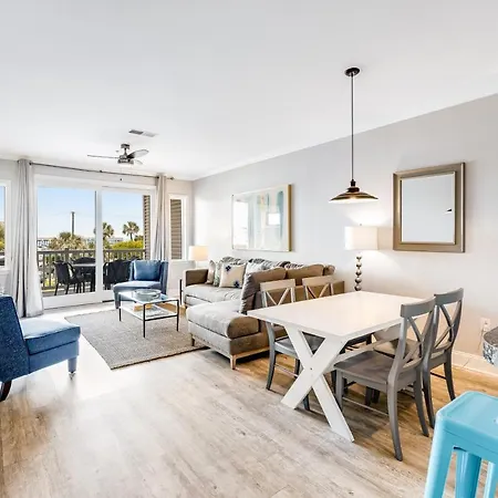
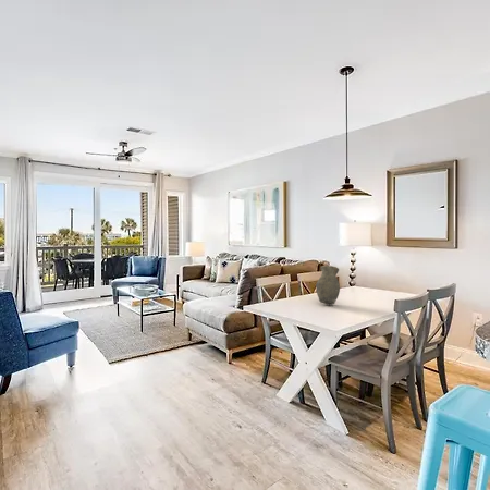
+ vase (328, 284)
